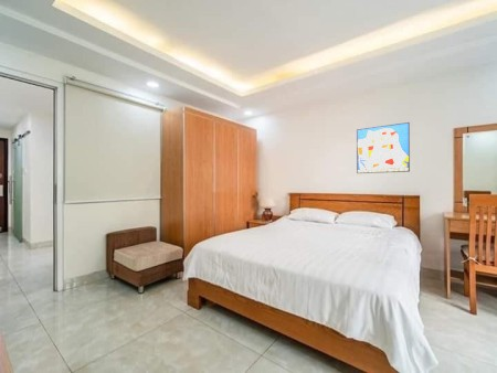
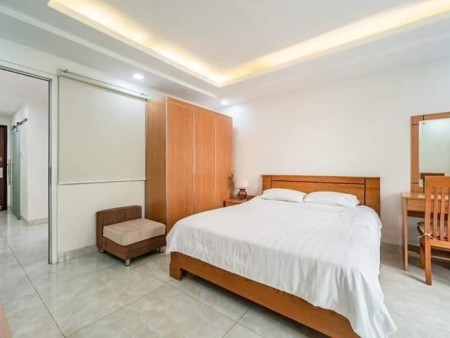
- wall art (381, 149)
